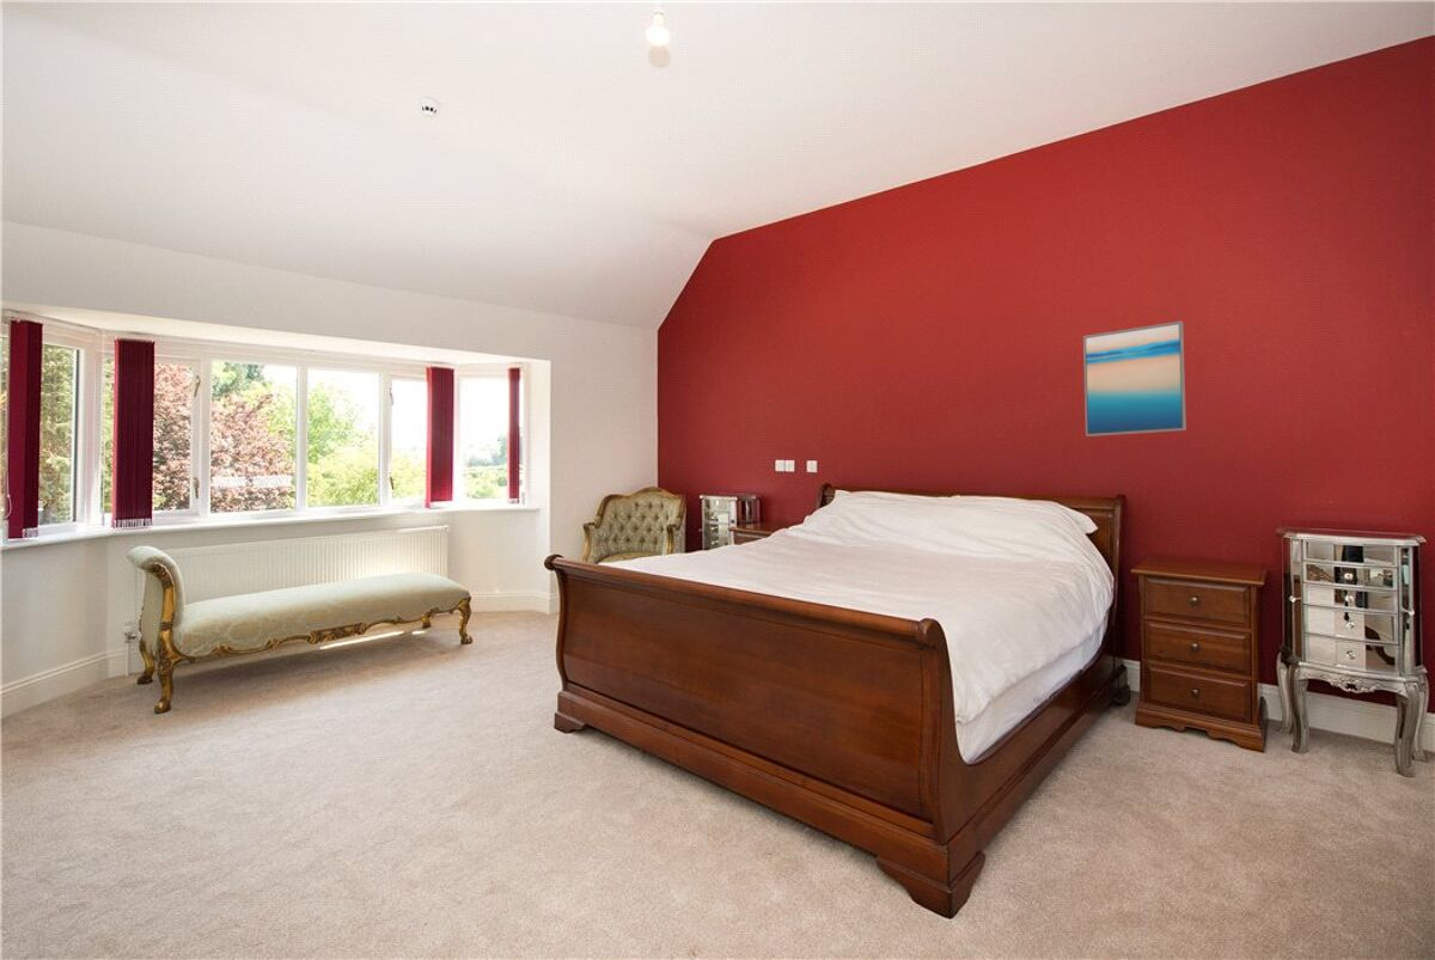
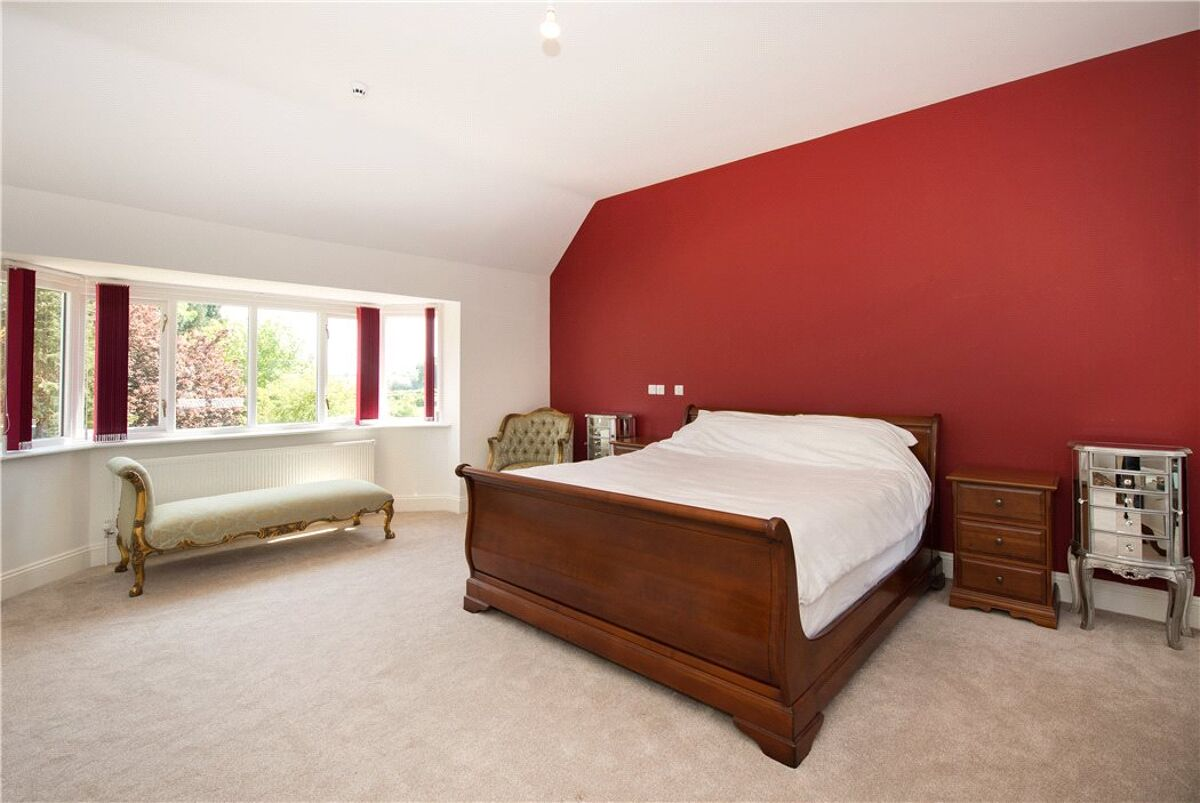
- wall art (1132, 380)
